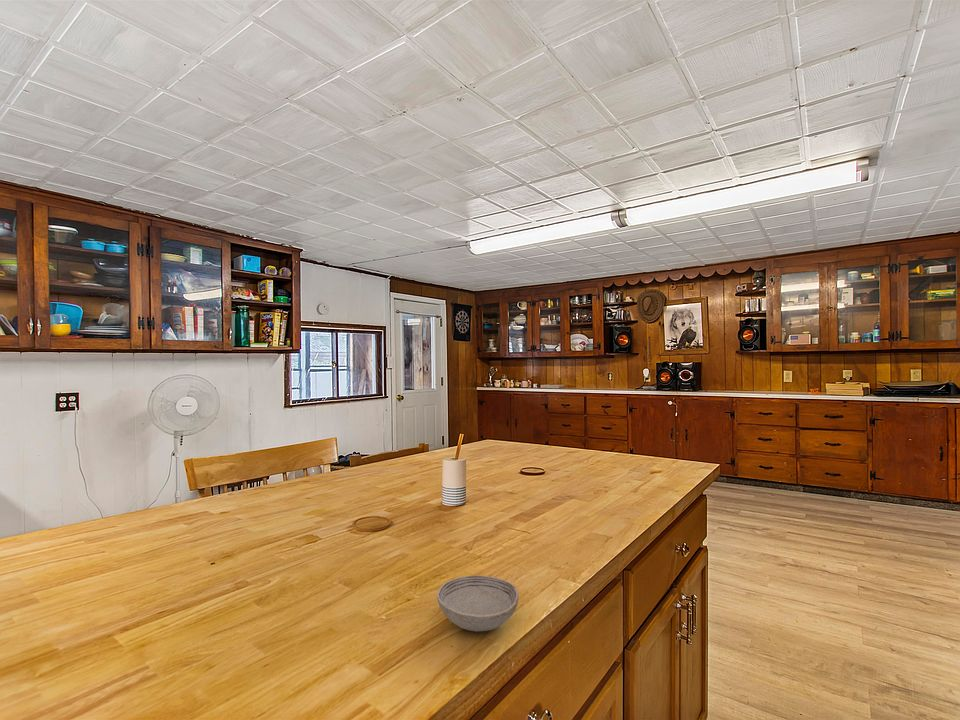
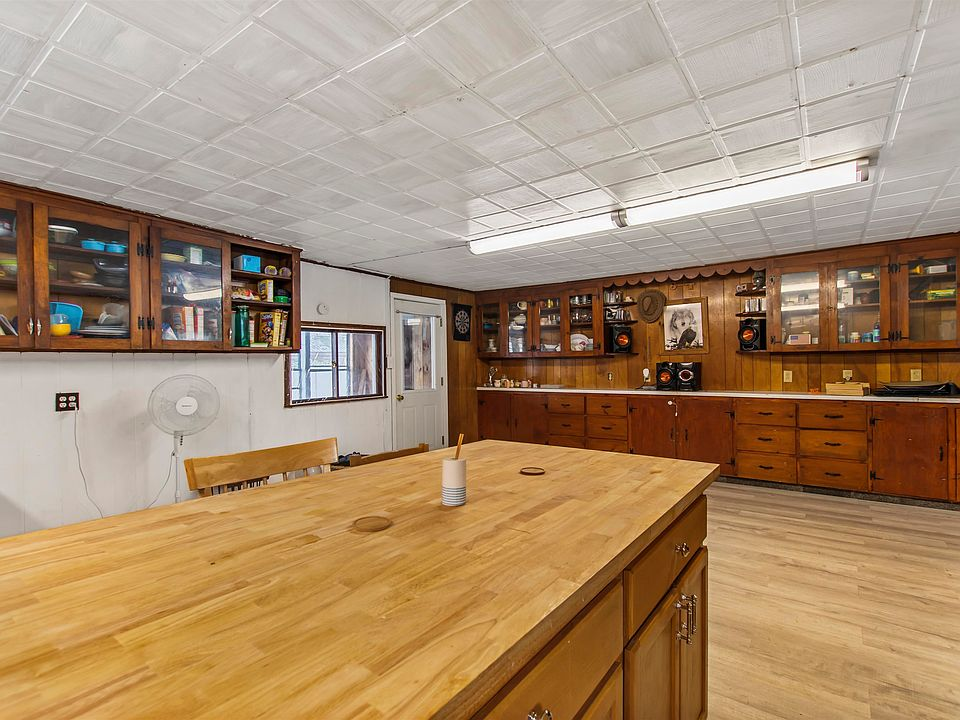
- bowl (478, 608)
